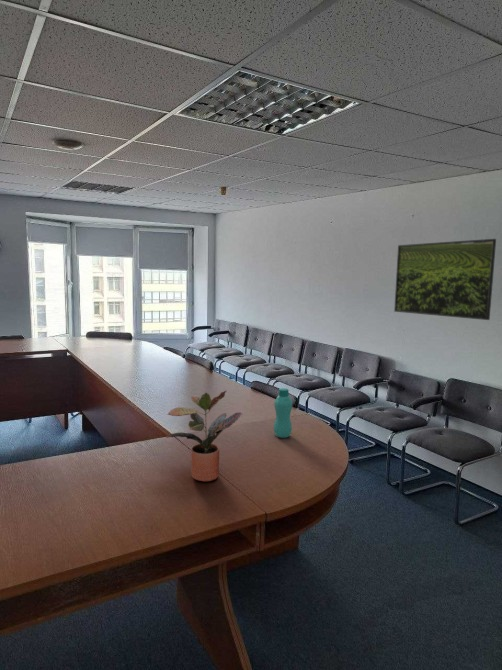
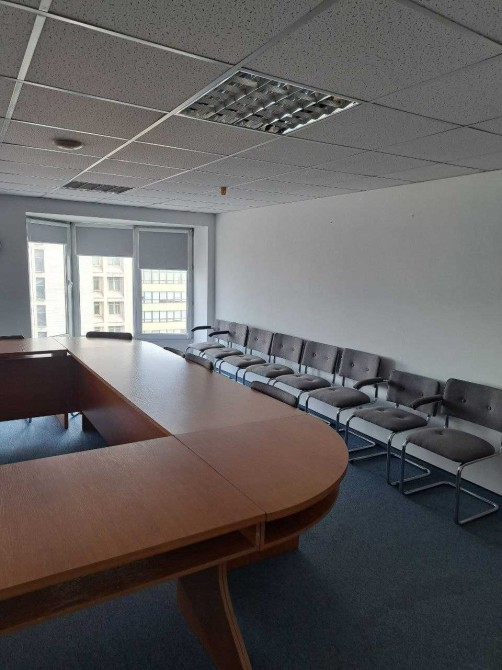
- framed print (439, 279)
- bottle (283, 412)
- potted plant (202, 429)
